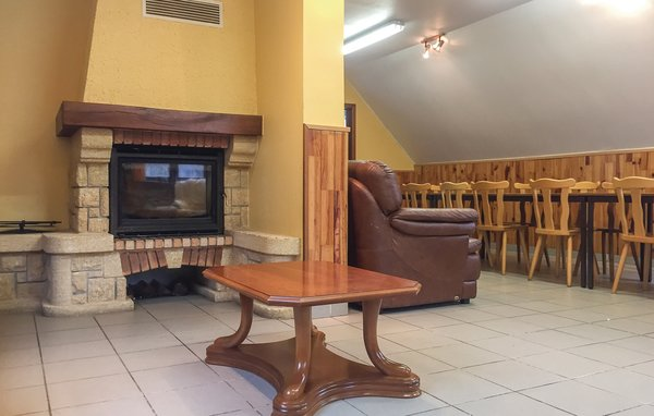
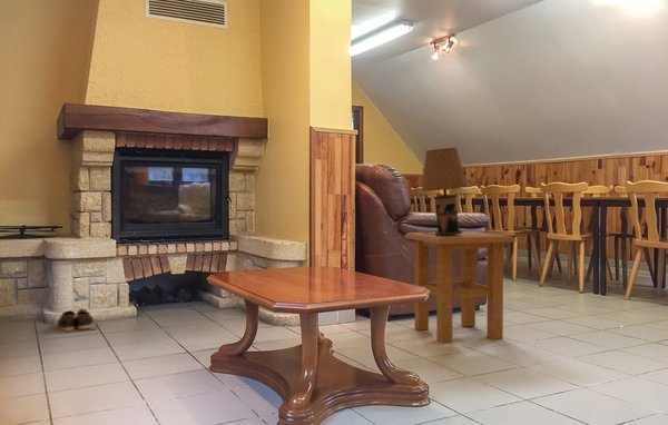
+ shoes (75, 317)
+ table lamp (445, 192)
+ side table (456, 284)
